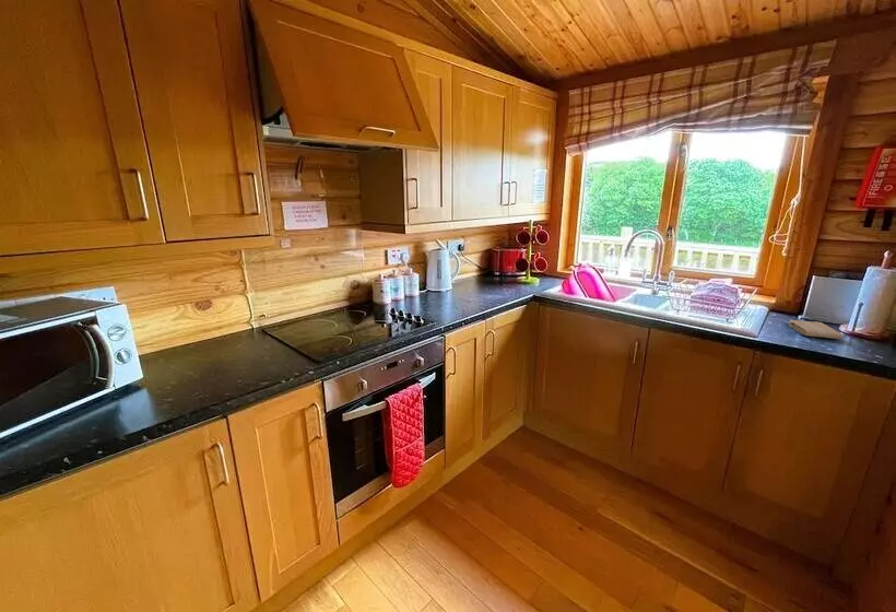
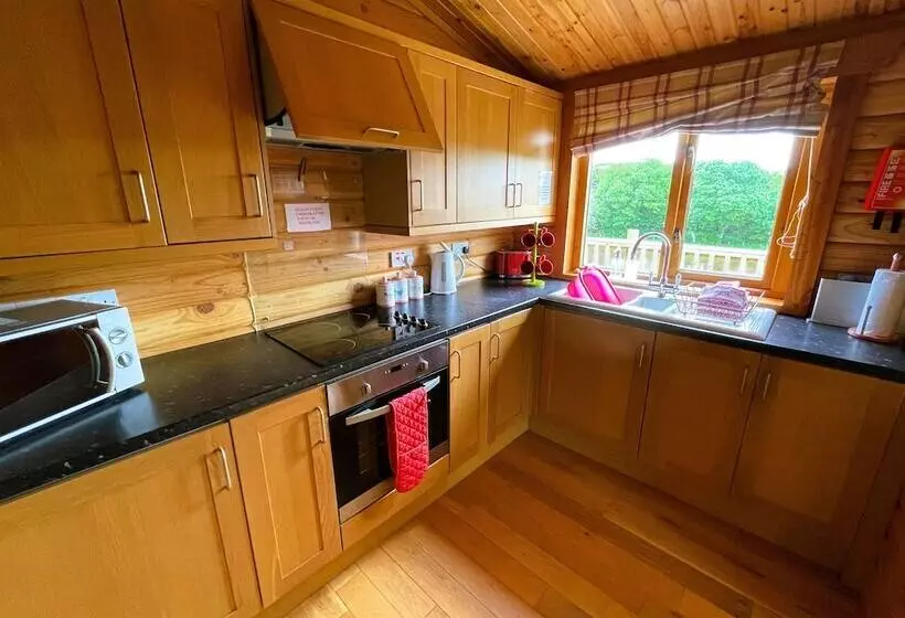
- washcloth (813, 328)
